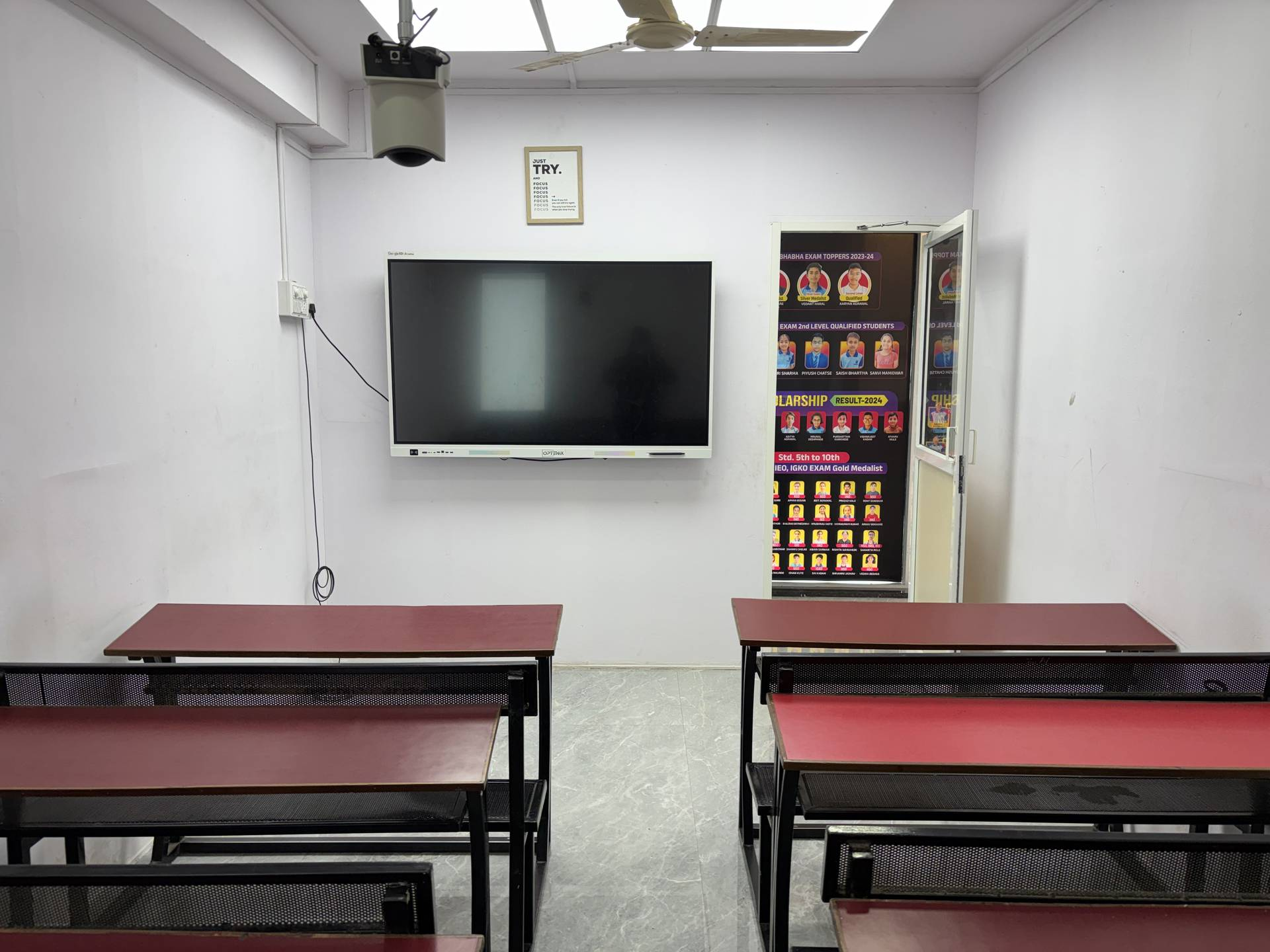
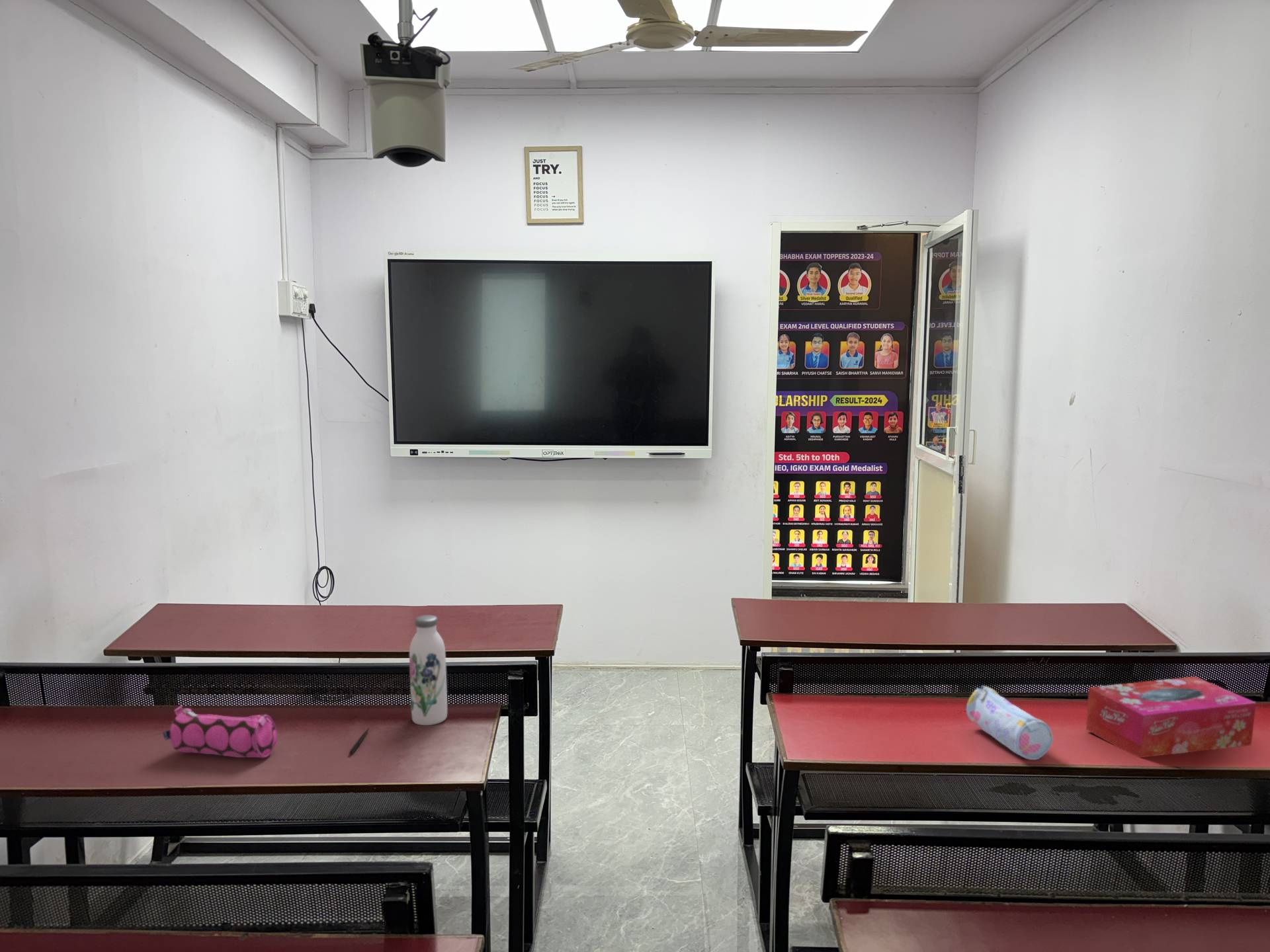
+ pencil case (223, 731)
+ pen (360, 739)
+ pencil case (1007, 721)
+ tissue box (1168, 716)
+ water bottle (427, 668)
